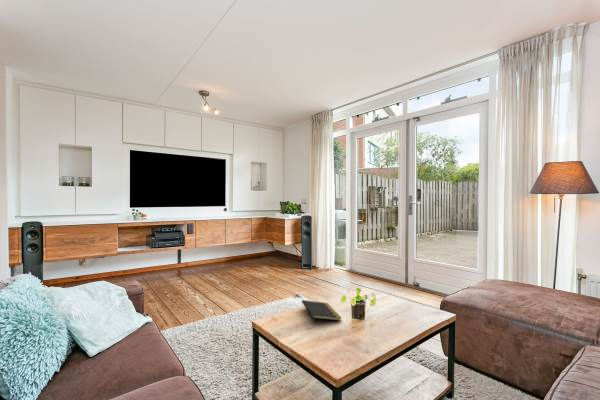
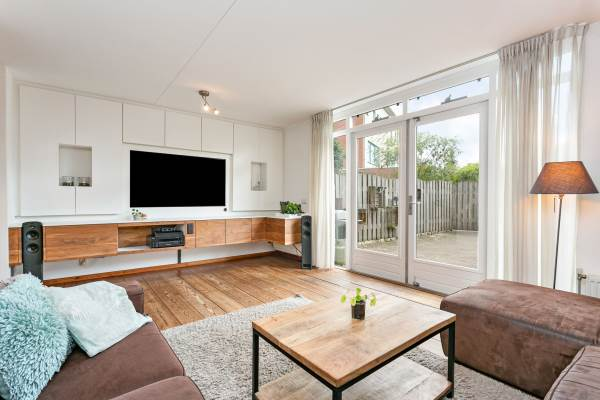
- notepad (320, 309)
